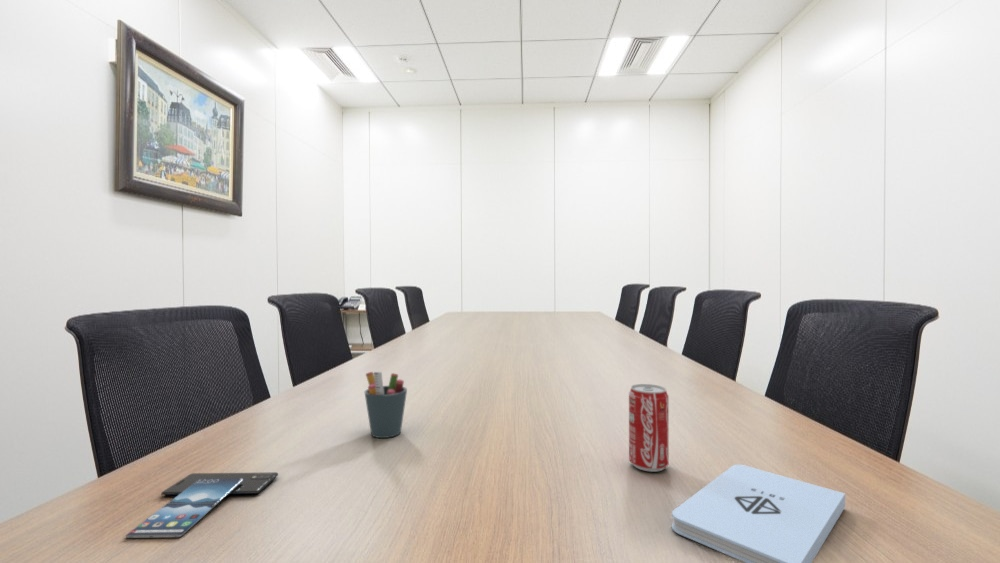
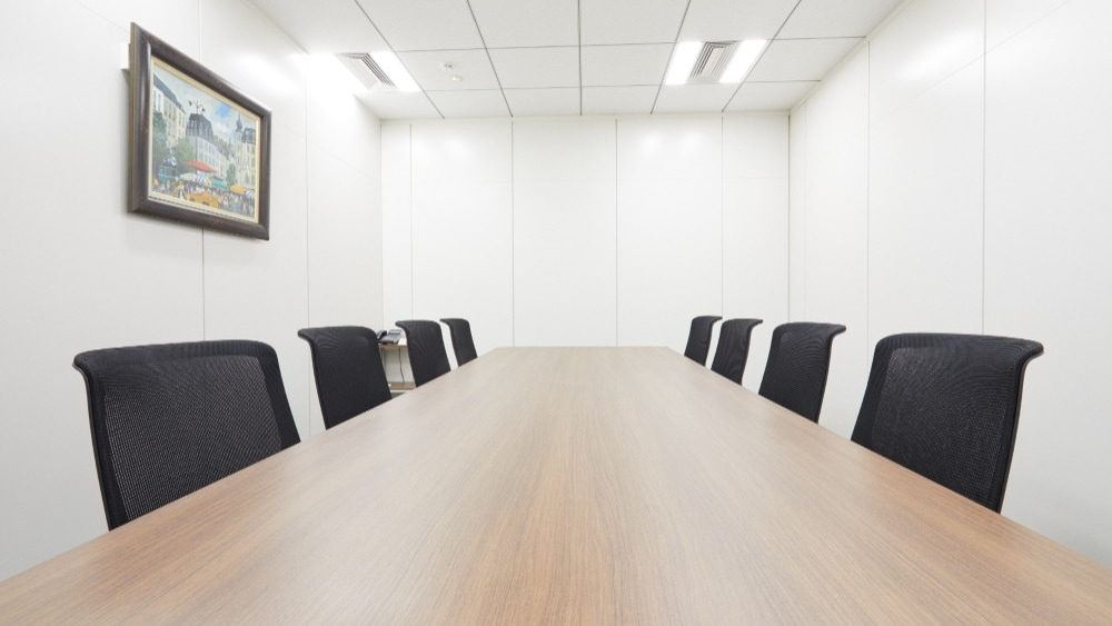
- pen holder (385, 400)
- smartphone (199, 498)
- notepad (760, 510)
- beverage can (648, 426)
